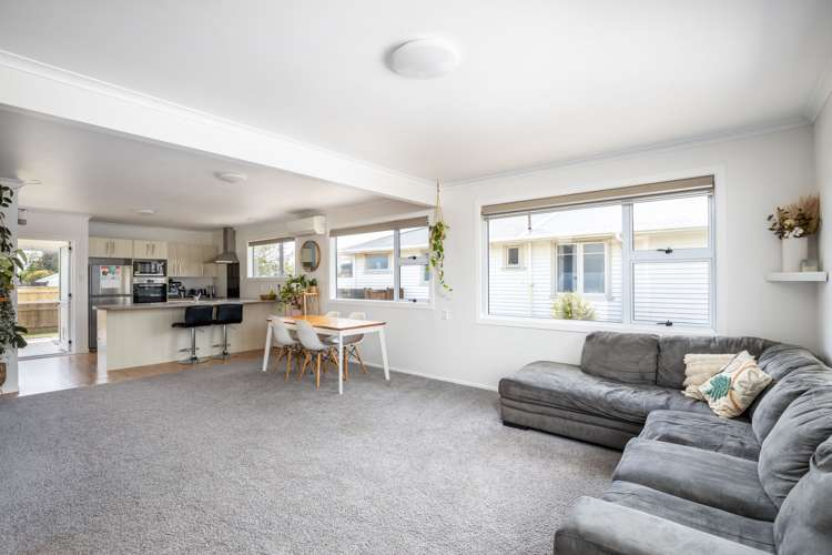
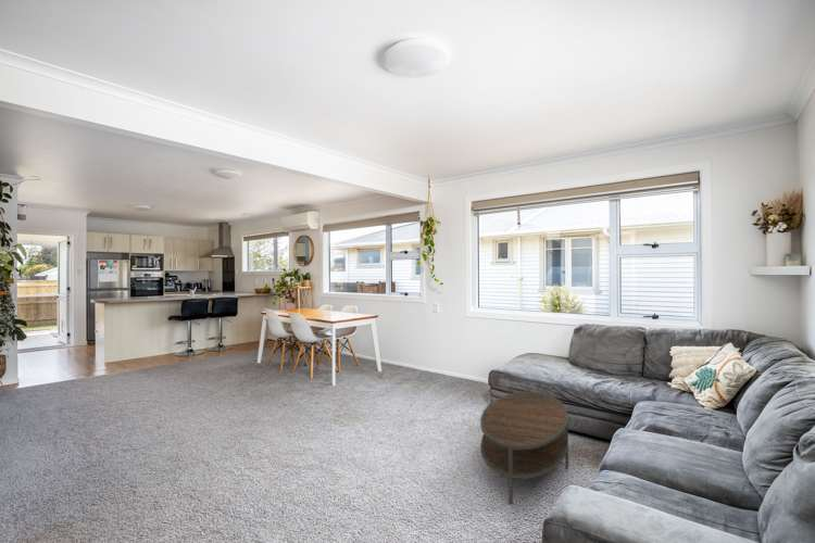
+ coffee table (525, 437)
